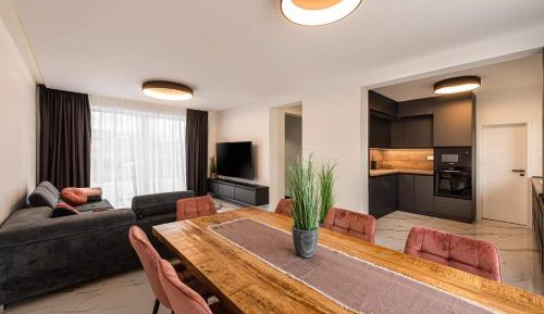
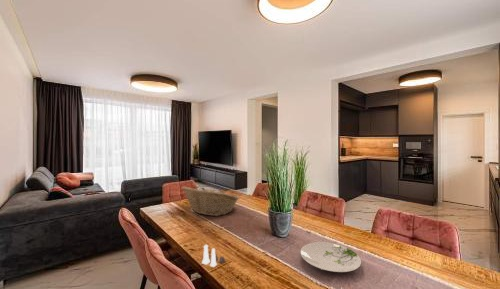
+ salt and pepper shaker set (212, 252)
+ fruit basket (210, 197)
+ plate (329, 258)
